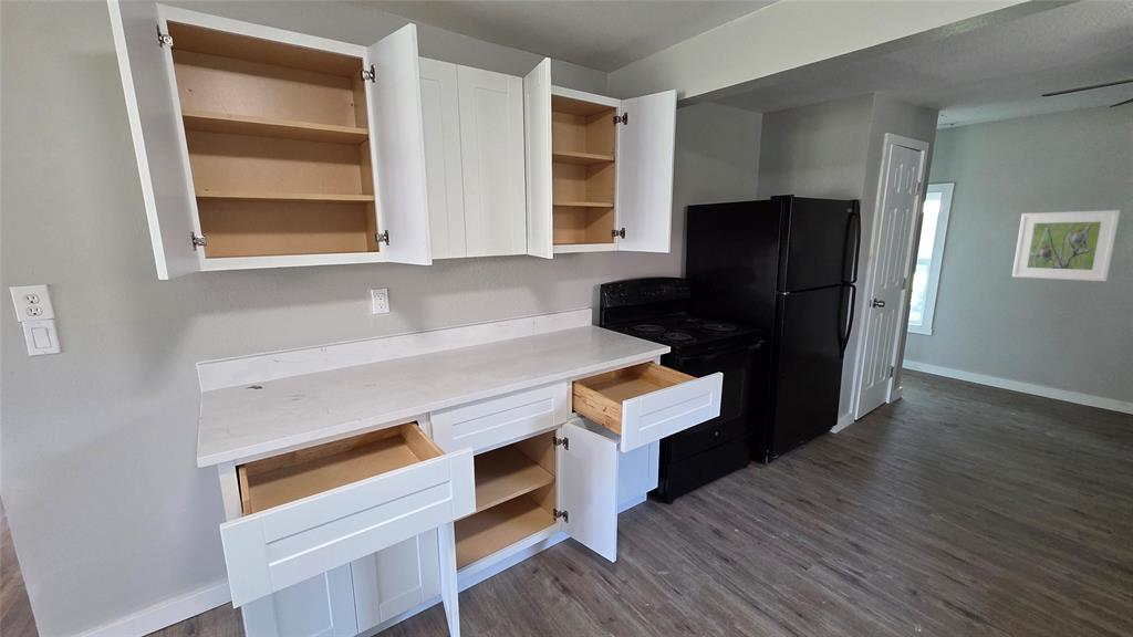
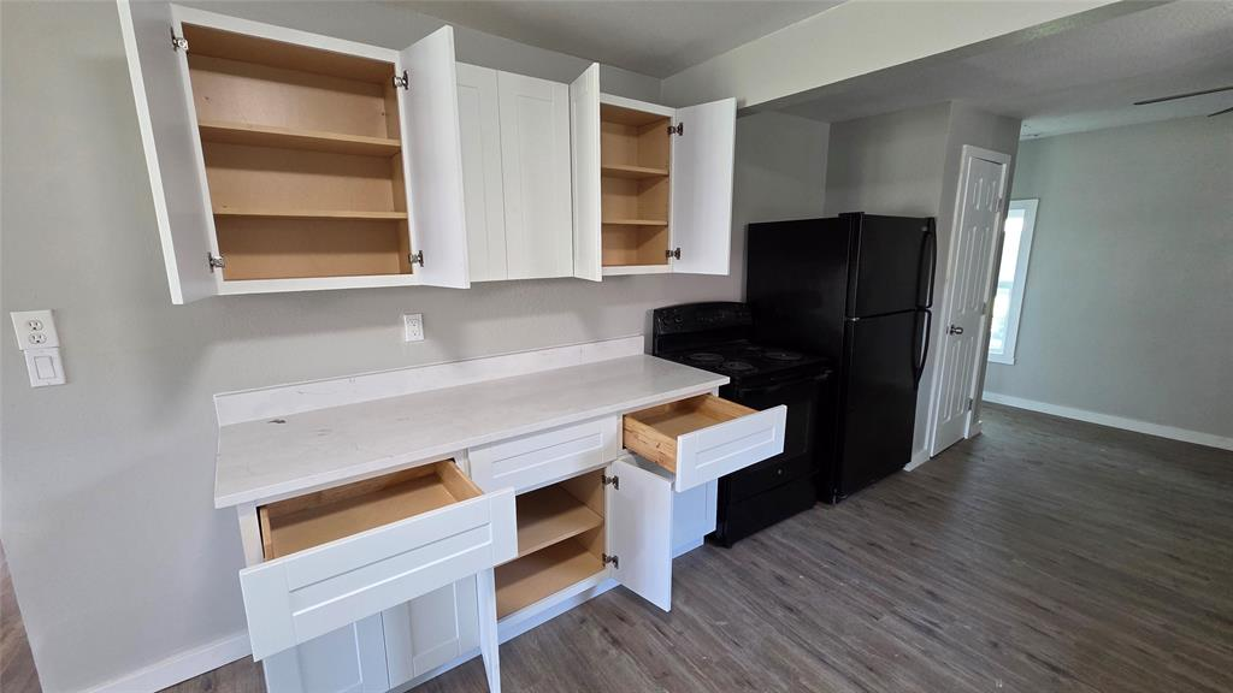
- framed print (1062, 246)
